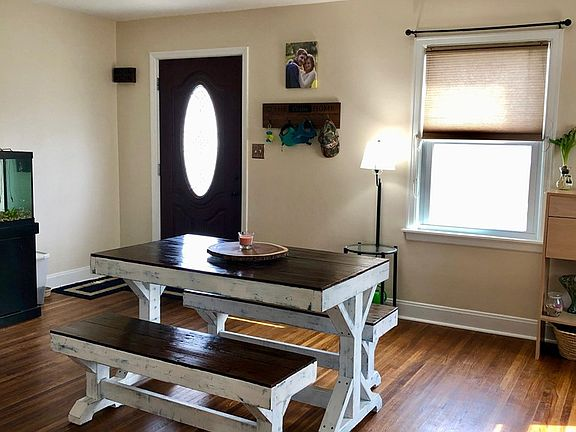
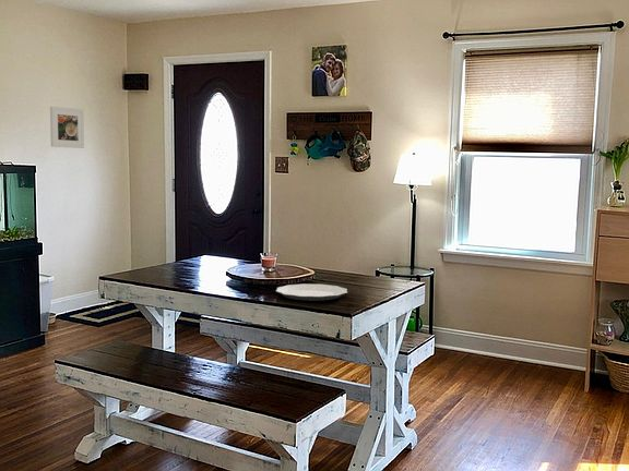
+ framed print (67, 128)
+ plate (311, 292)
